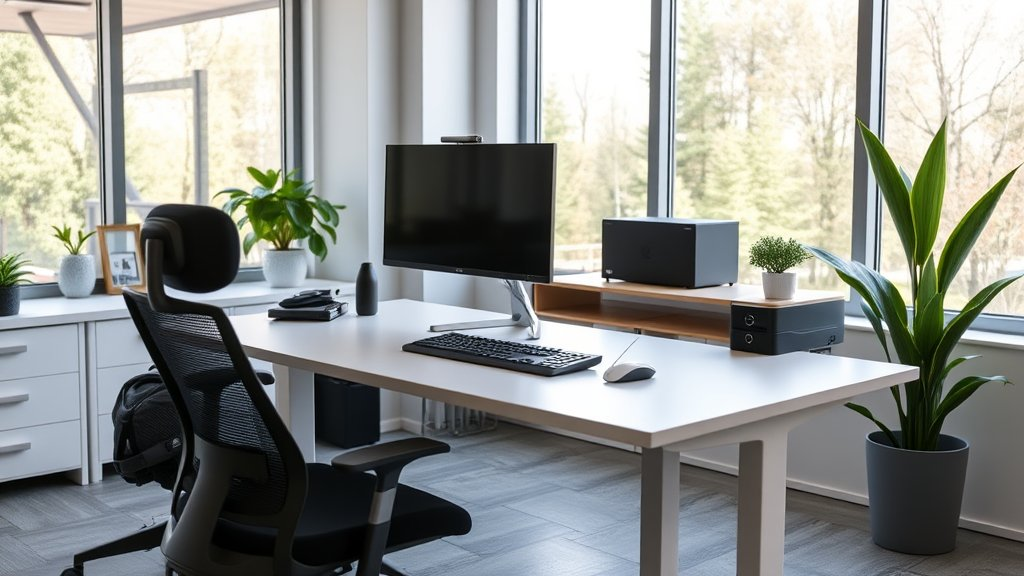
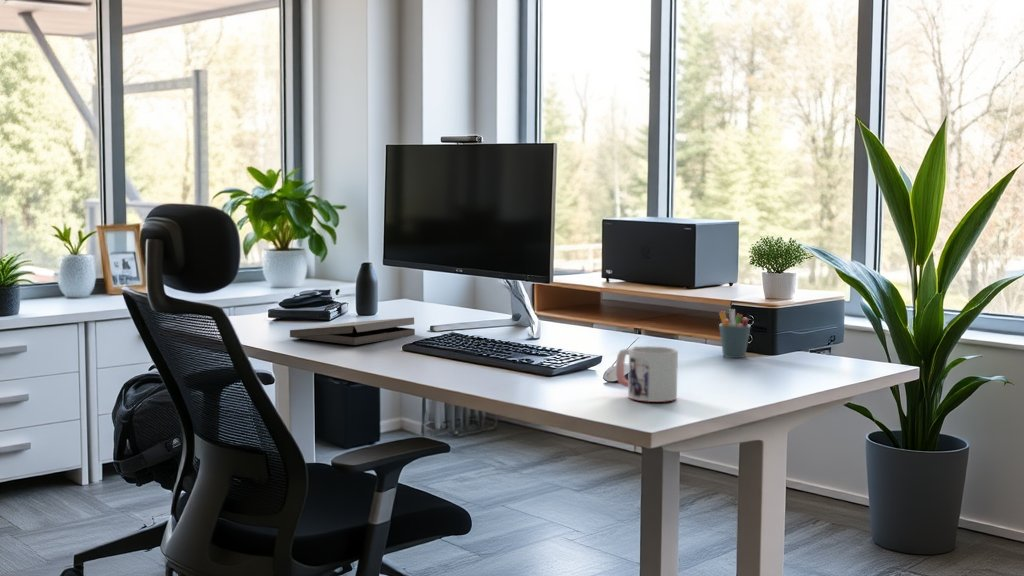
+ mug (645, 372)
+ pen holder (734, 332)
+ pizza box (353, 327)
